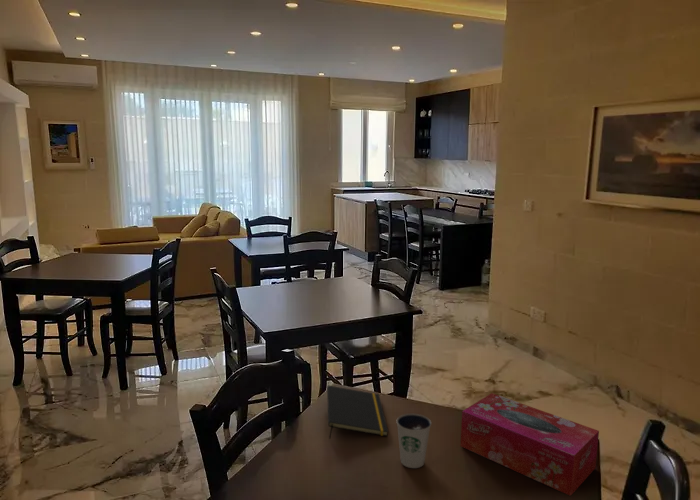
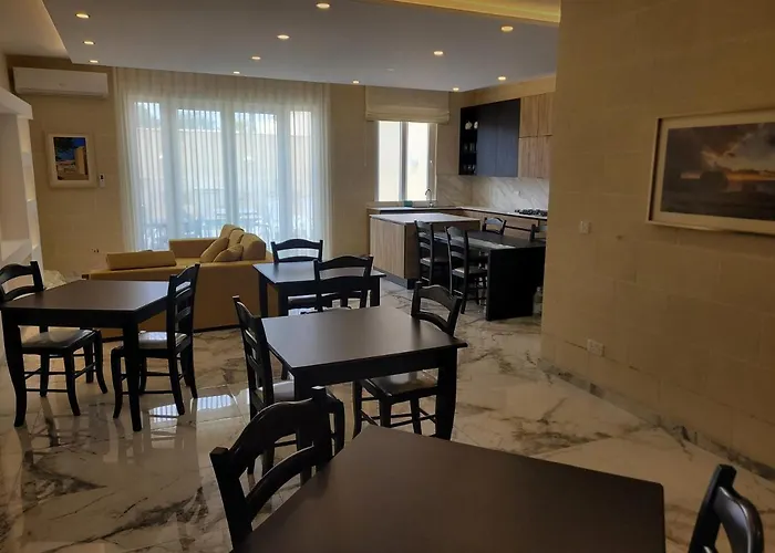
- tissue box (526, 438)
- notepad (355, 409)
- dixie cup (413, 441)
